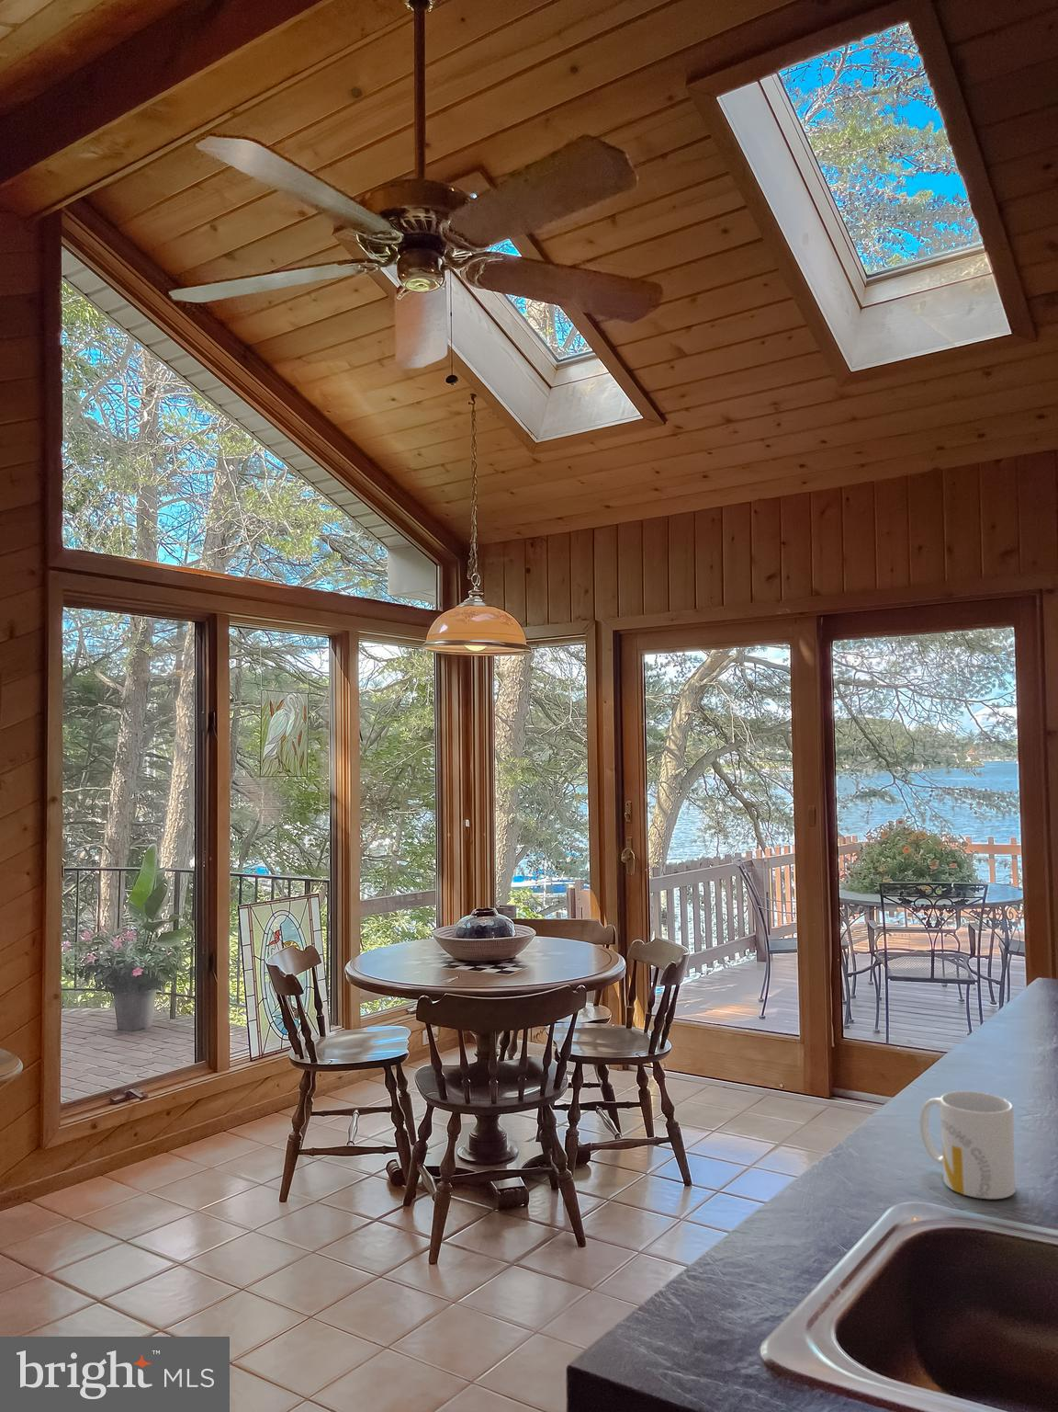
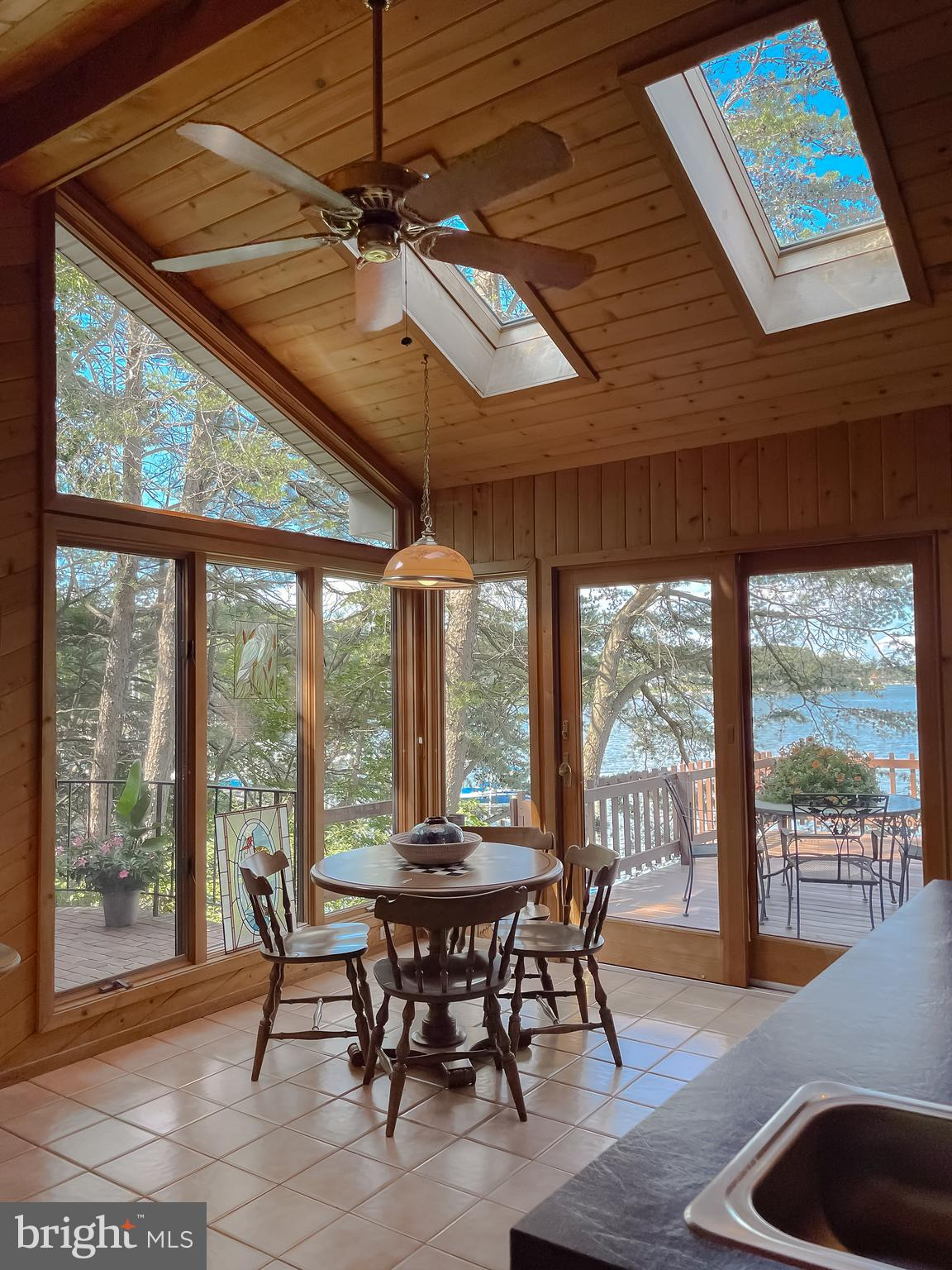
- mug (964, 1141)
